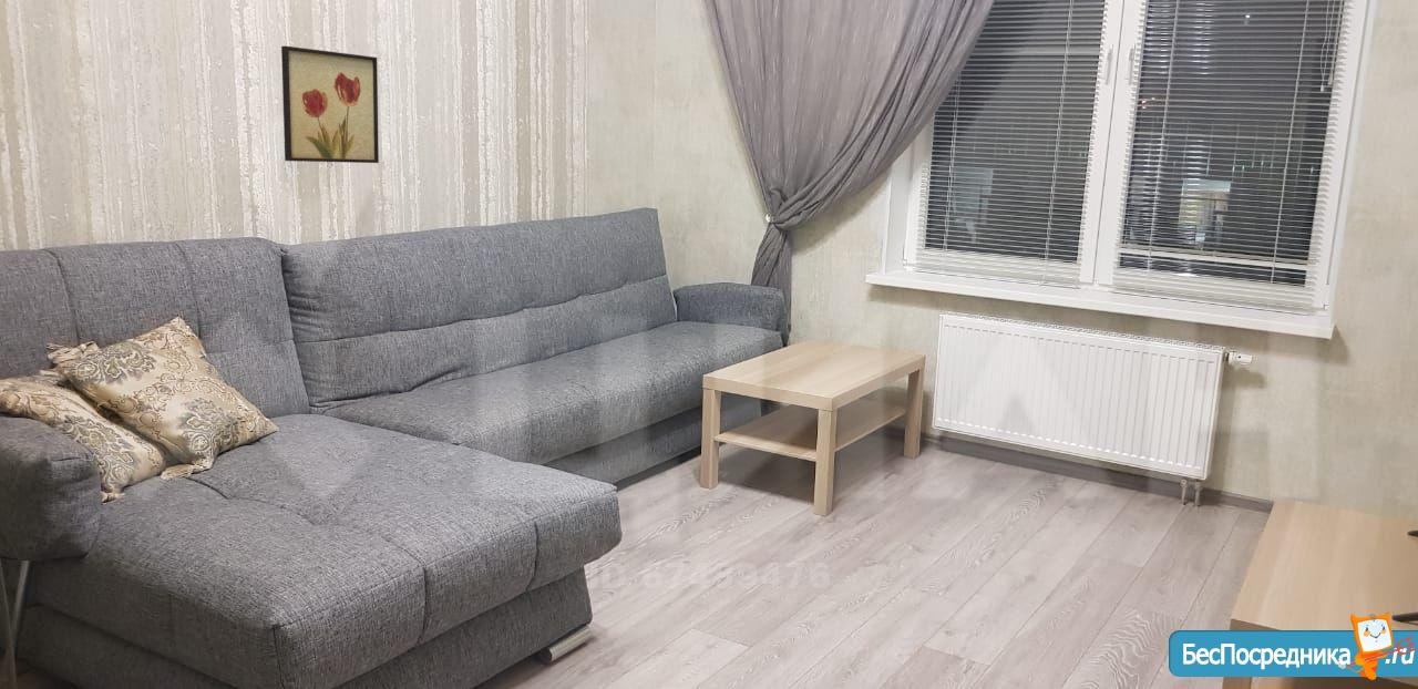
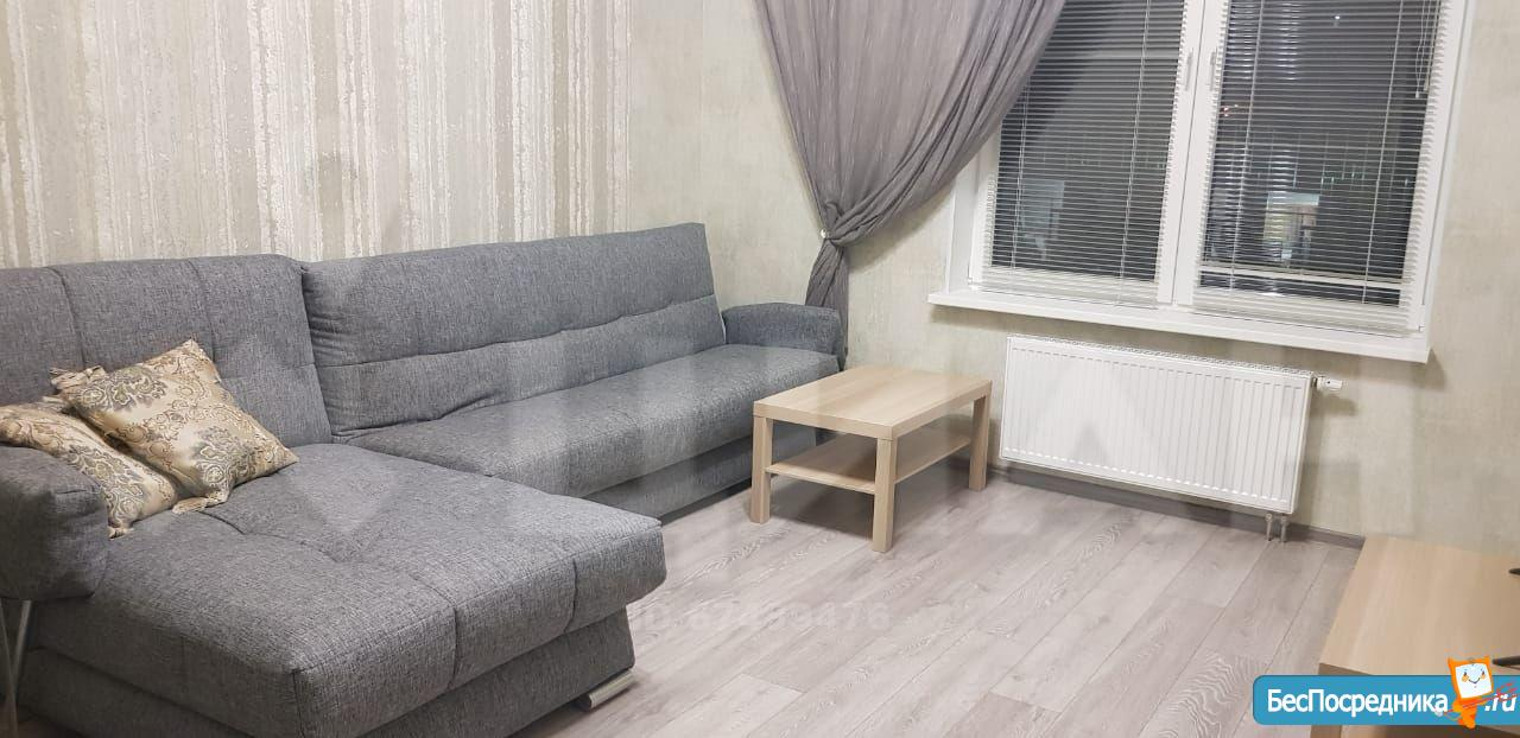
- wall art (330, 106)
